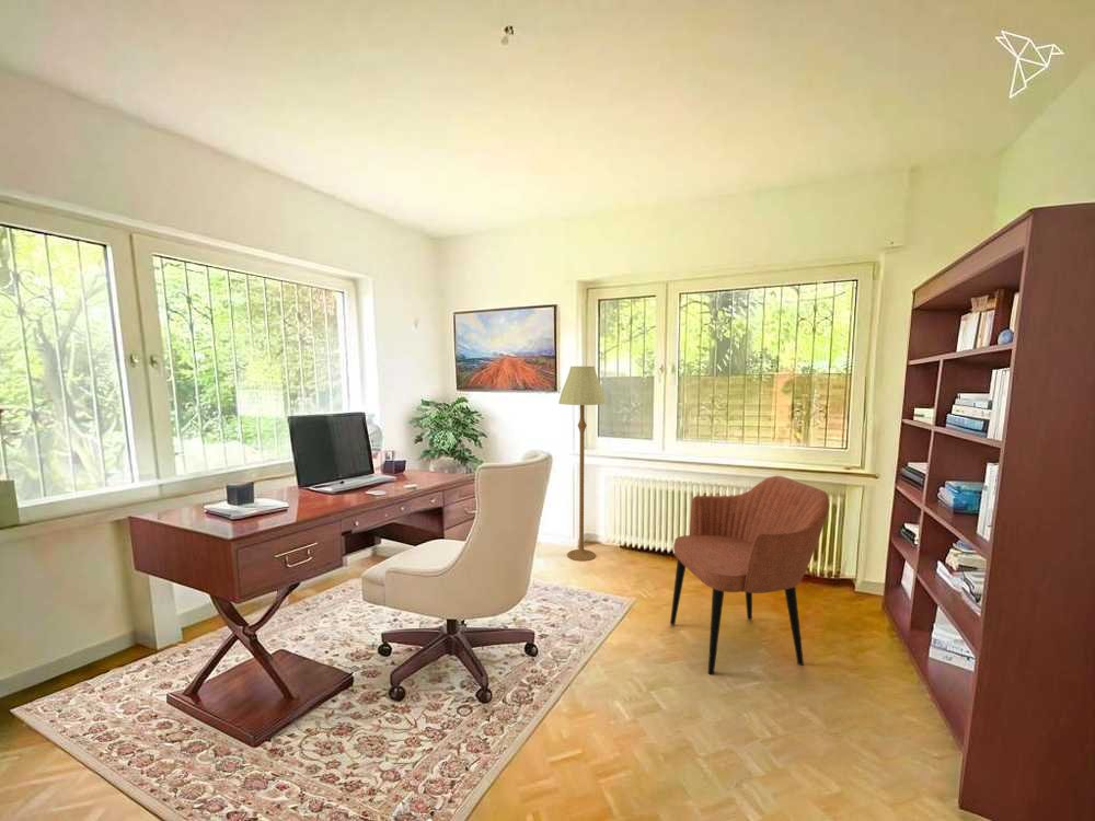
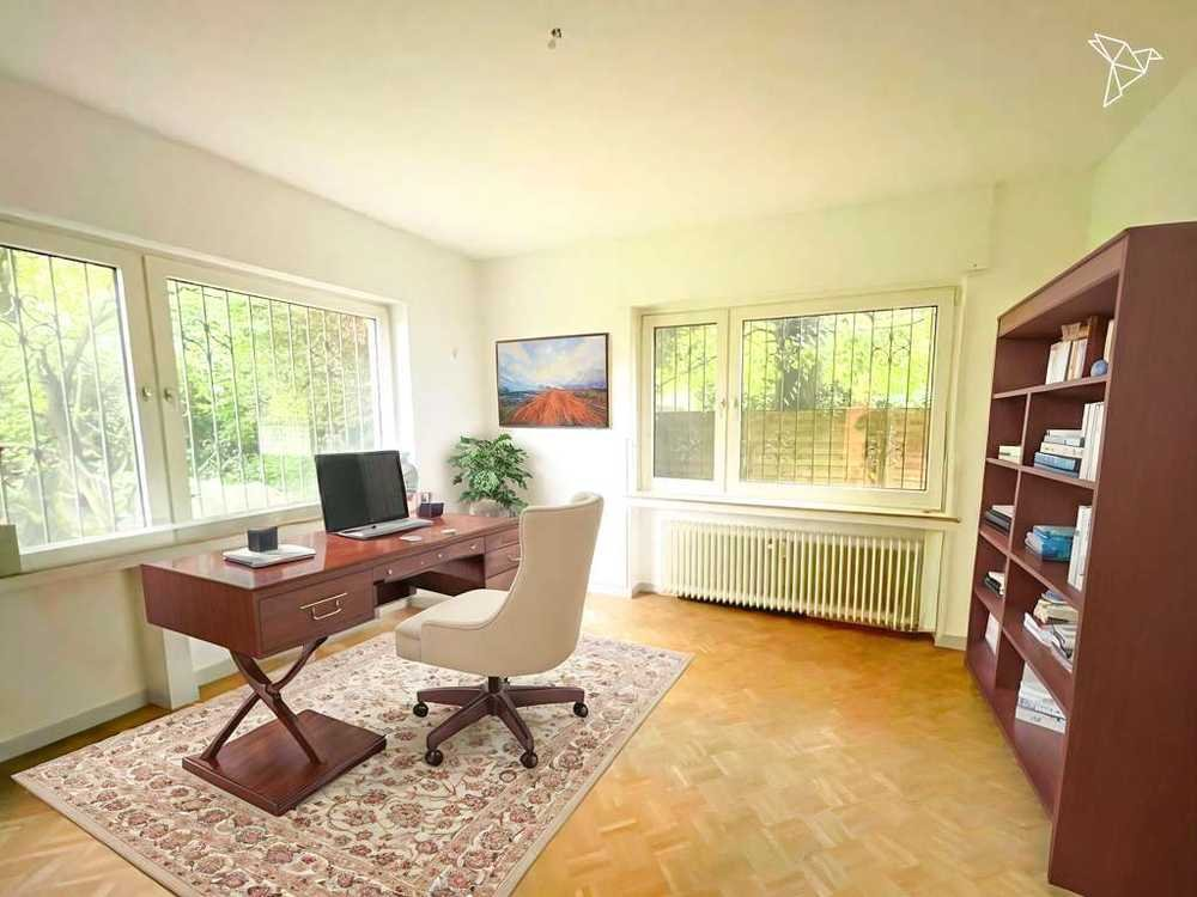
- armchair (744, 564)
- floor lamp (581, 462)
